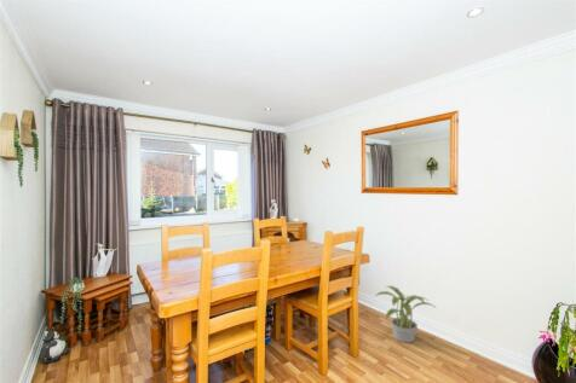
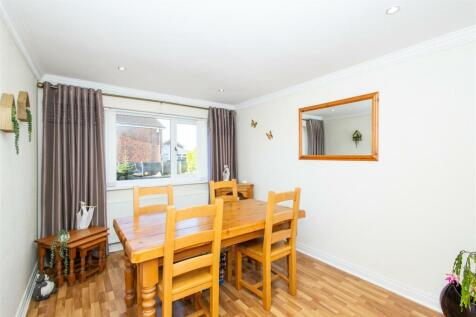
- potted plant (404, 314)
